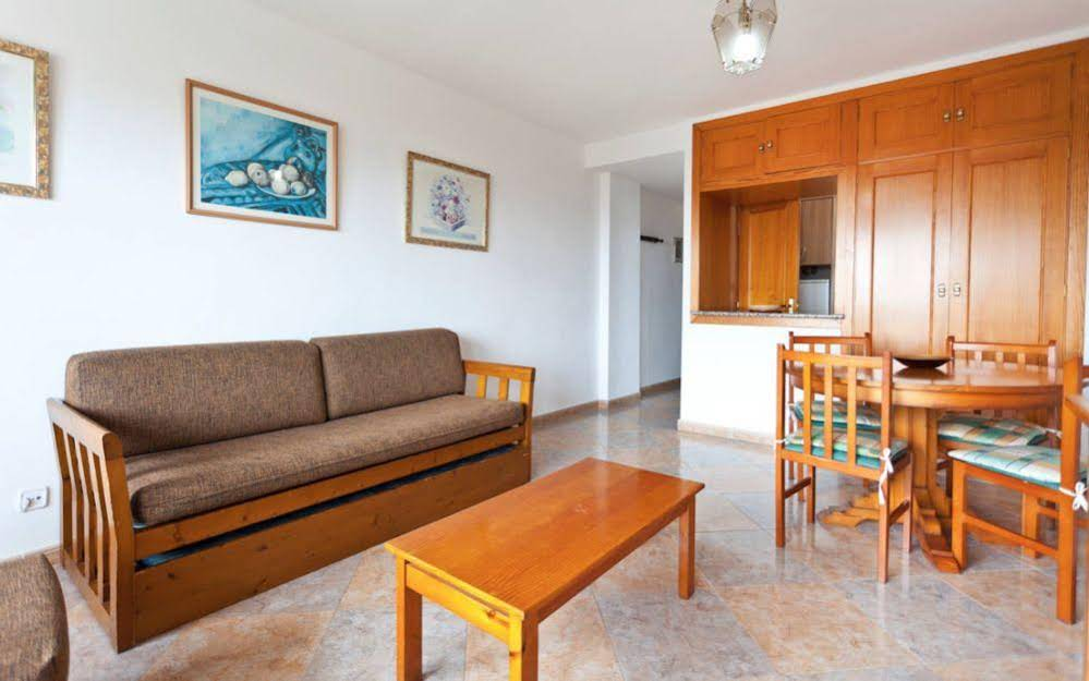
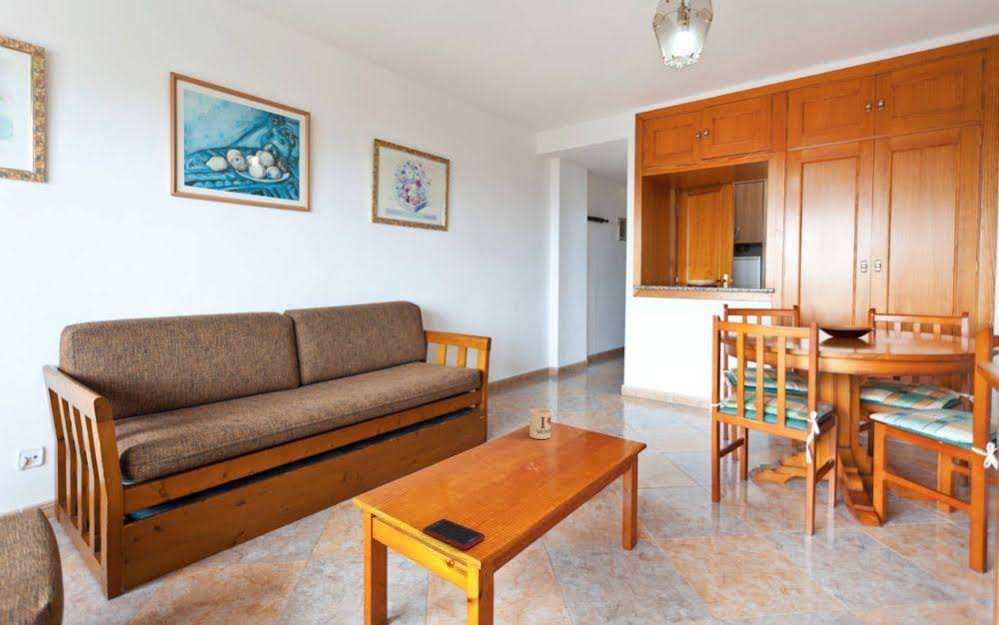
+ mug (542, 422)
+ cell phone (453, 533)
